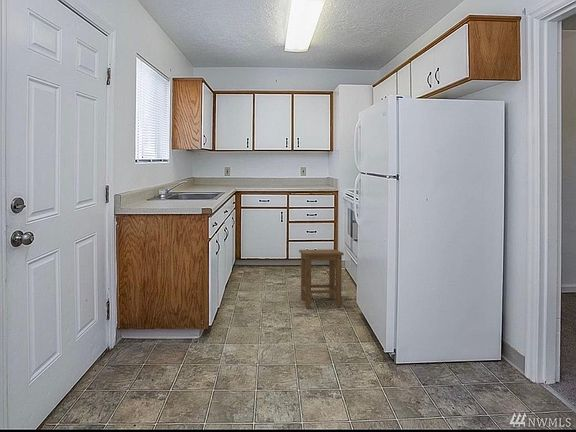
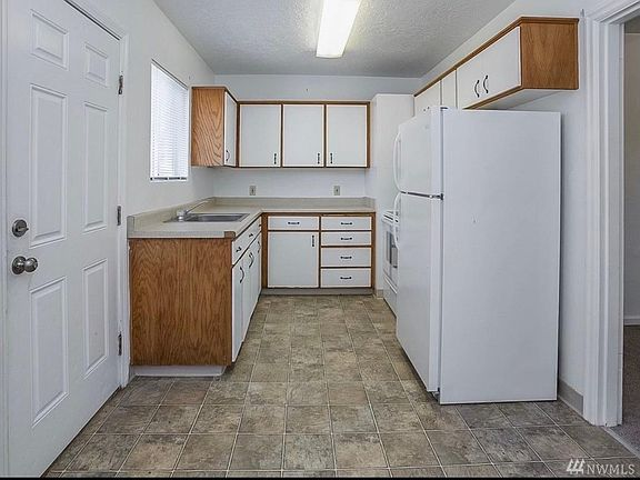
- stool (320, 285)
